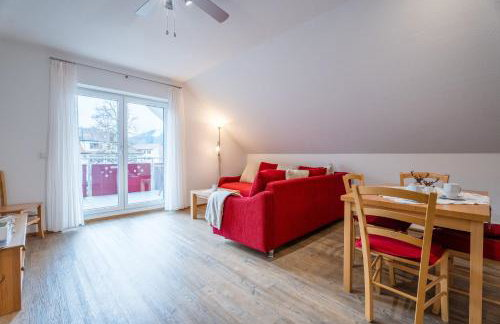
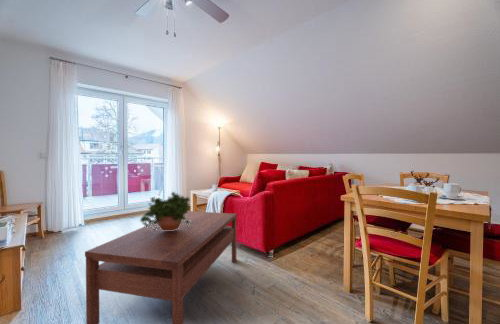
+ coffee table (180, 257)
+ potted plant (168, 212)
